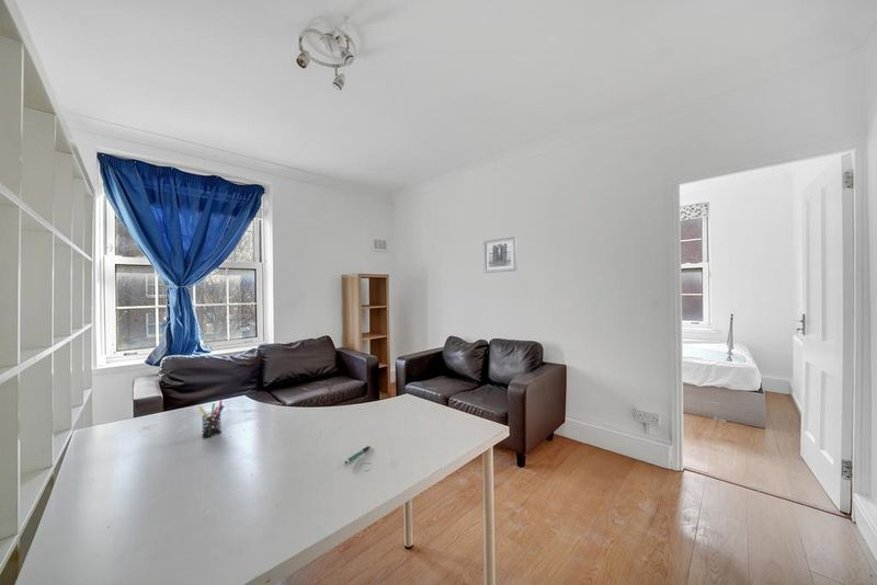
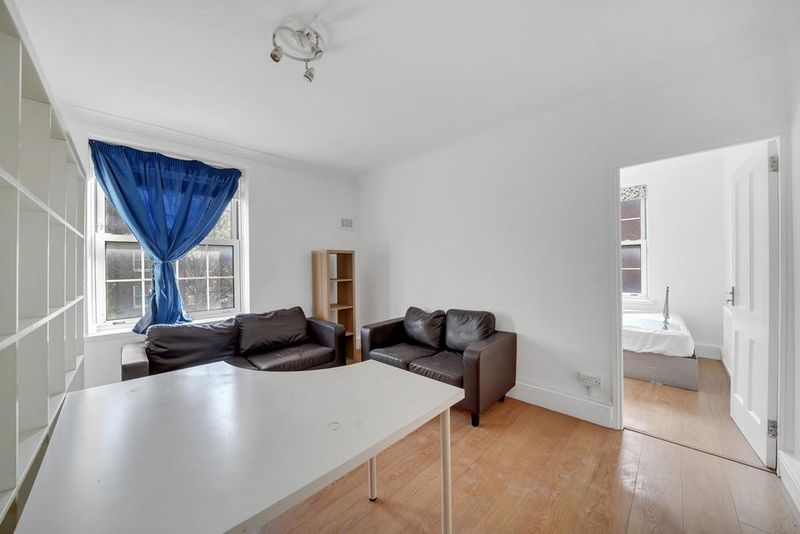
- pen (358, 454)
- wall art (499, 255)
- pen holder (213, 416)
